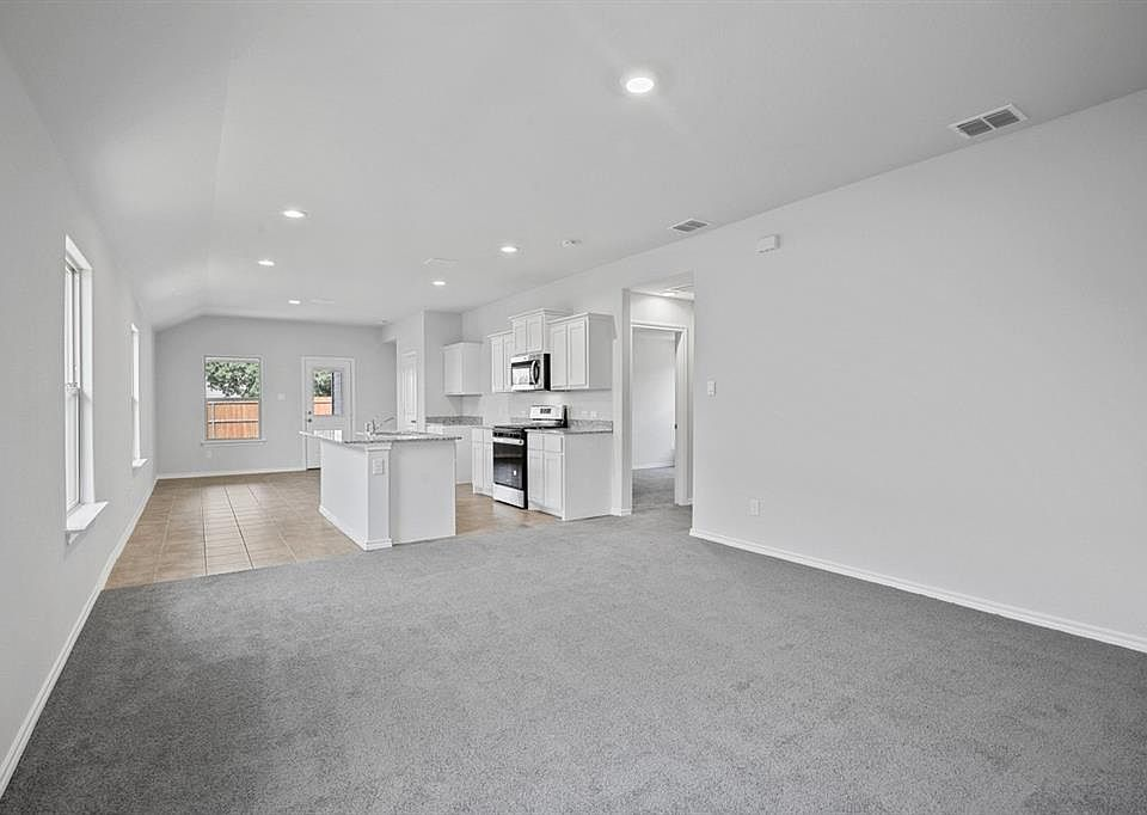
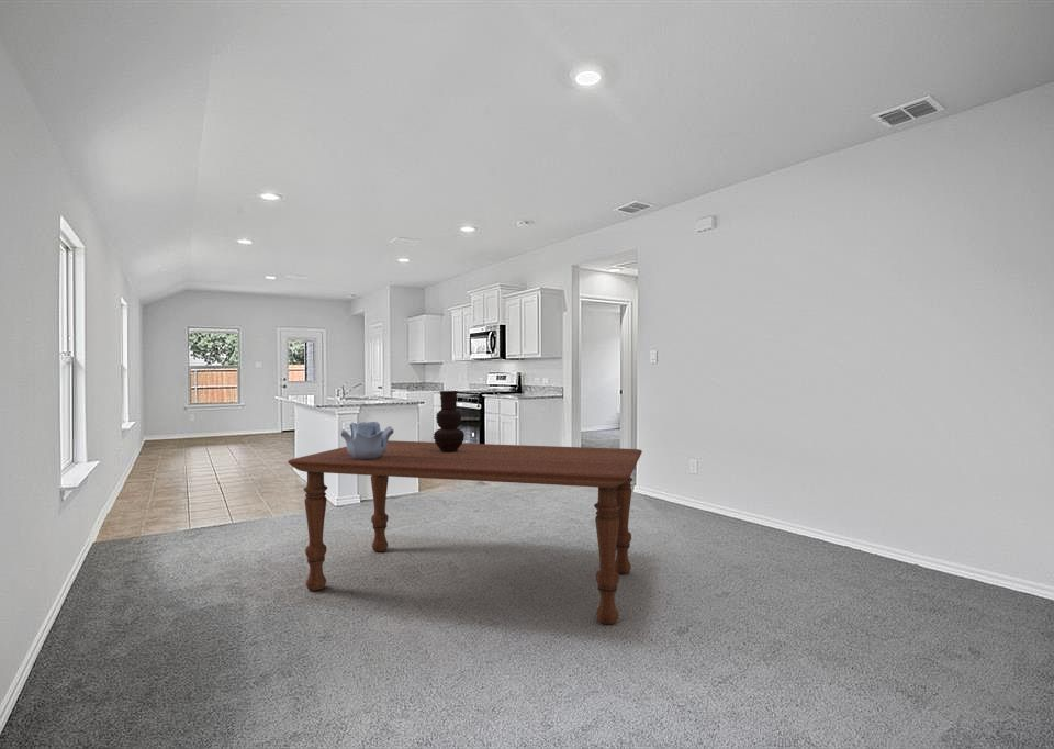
+ dining table (474, 480)
+ decorative bowl (368, 439)
+ vase (448, 421)
